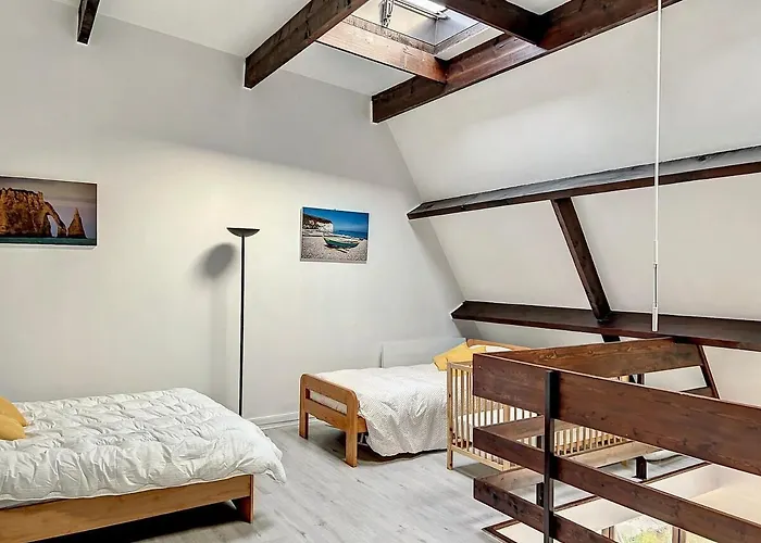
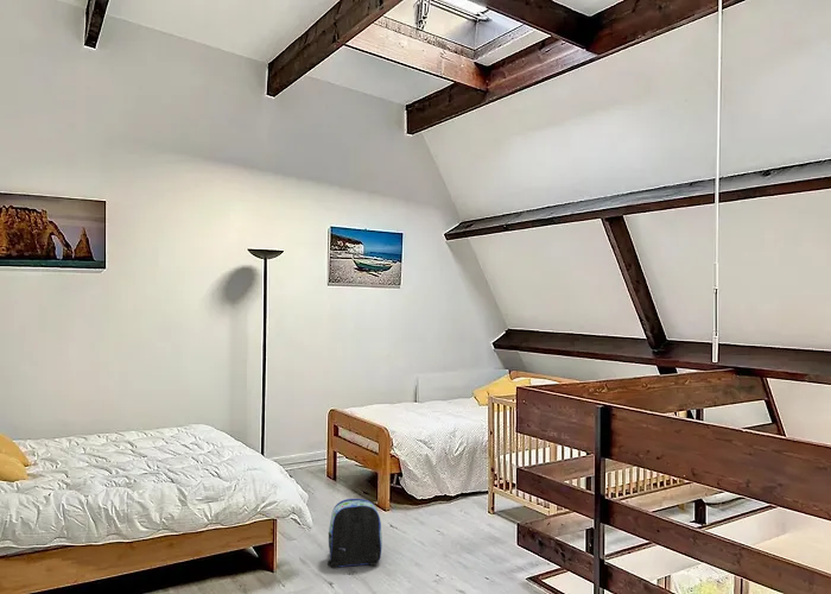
+ backpack (354, 529)
